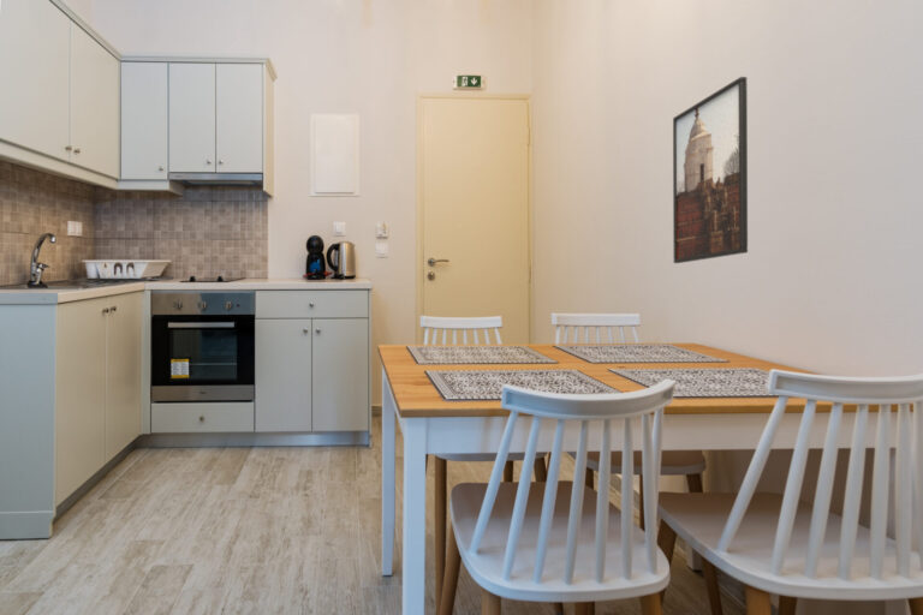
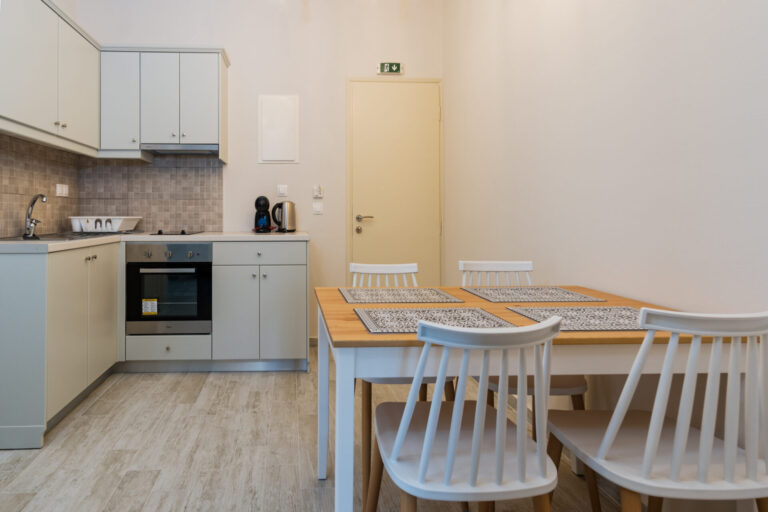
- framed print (707, 178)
